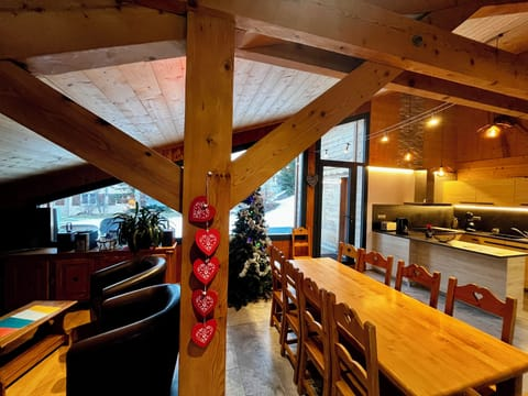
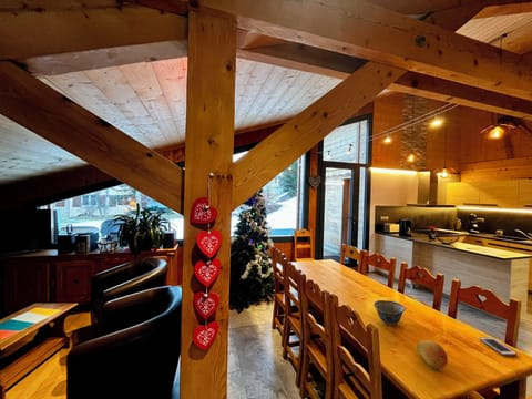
+ cell phone (497, 346)
+ fruit (431, 351)
+ bowl (388, 313)
